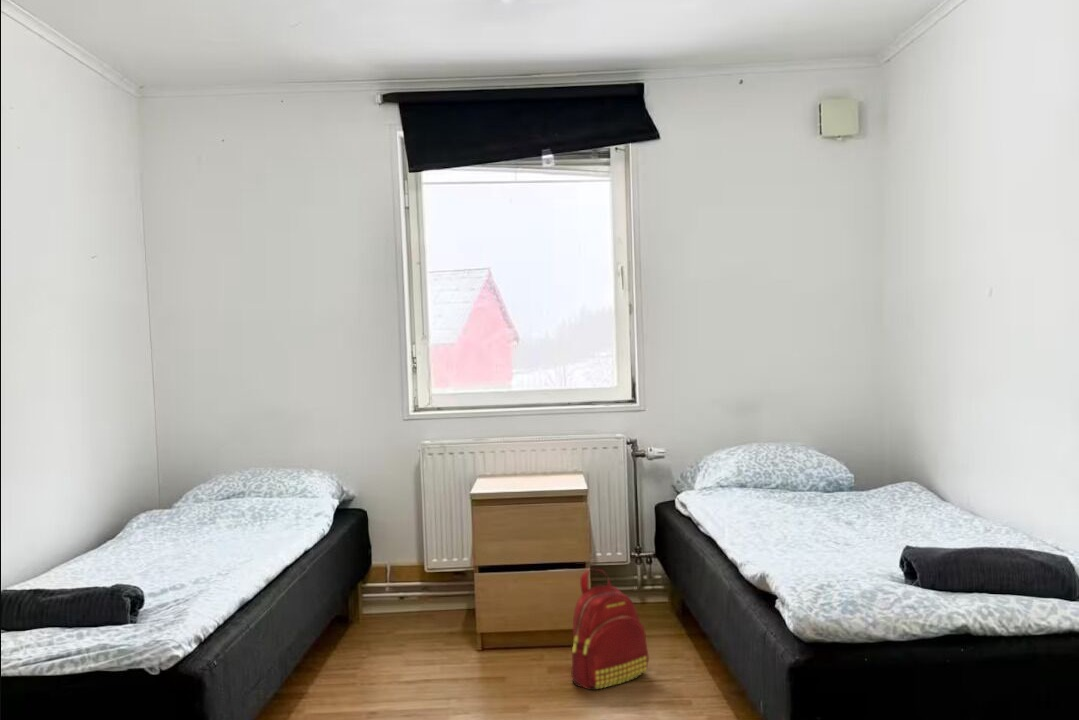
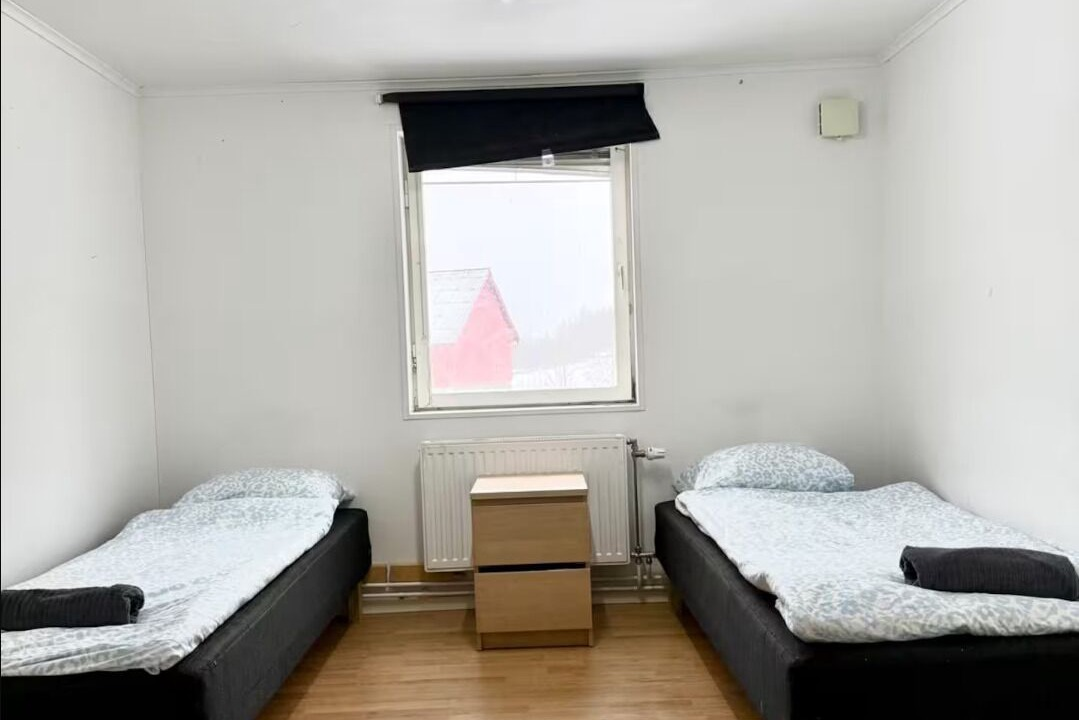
- backpack (605, 625)
